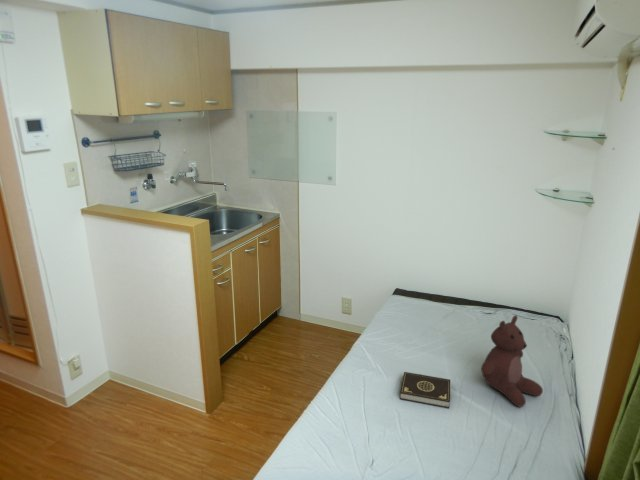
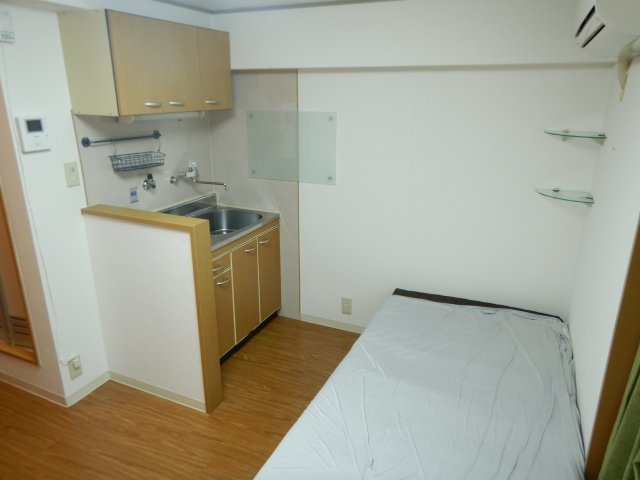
- teddy bear (514, 357)
- book (425, 388)
